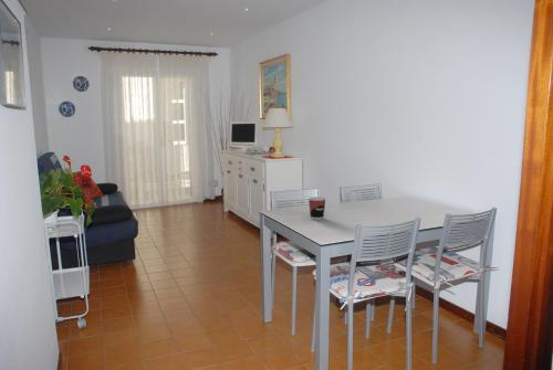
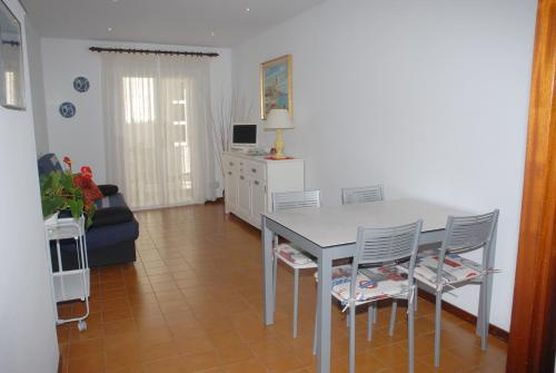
- cup (316, 208)
